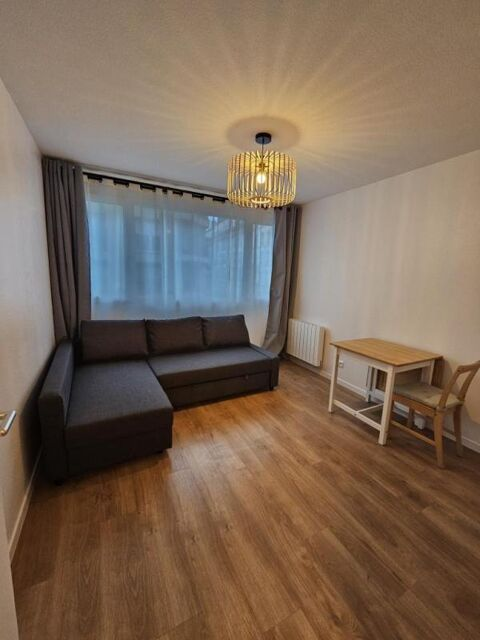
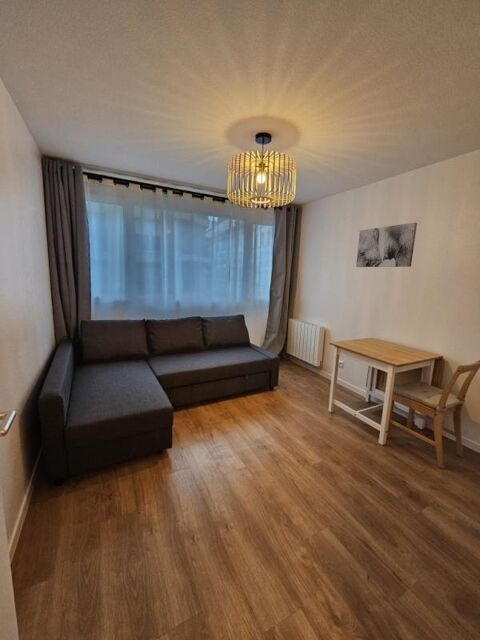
+ wall art (383, 247)
